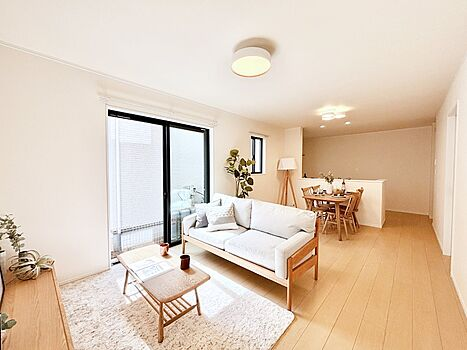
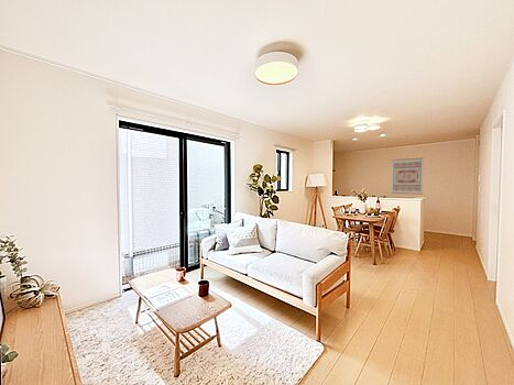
+ wall art (406, 176)
